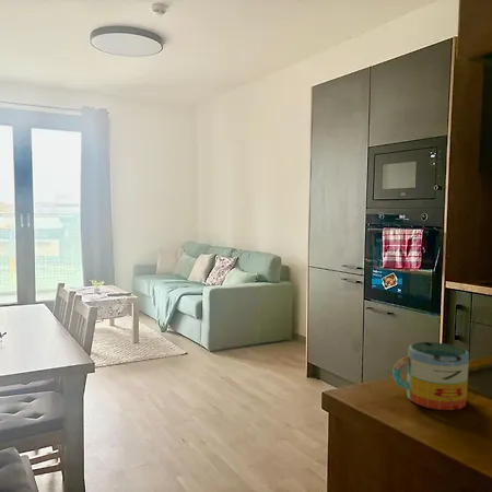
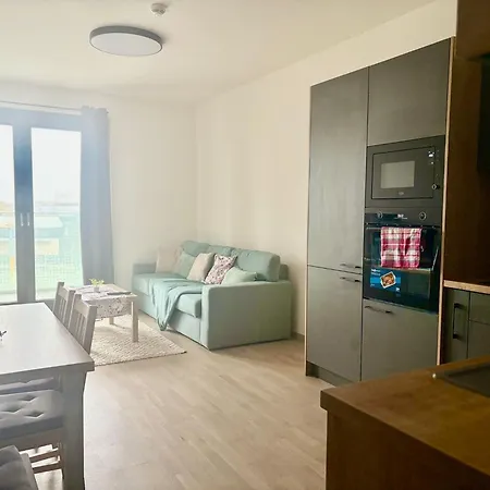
- mug (429, 373)
